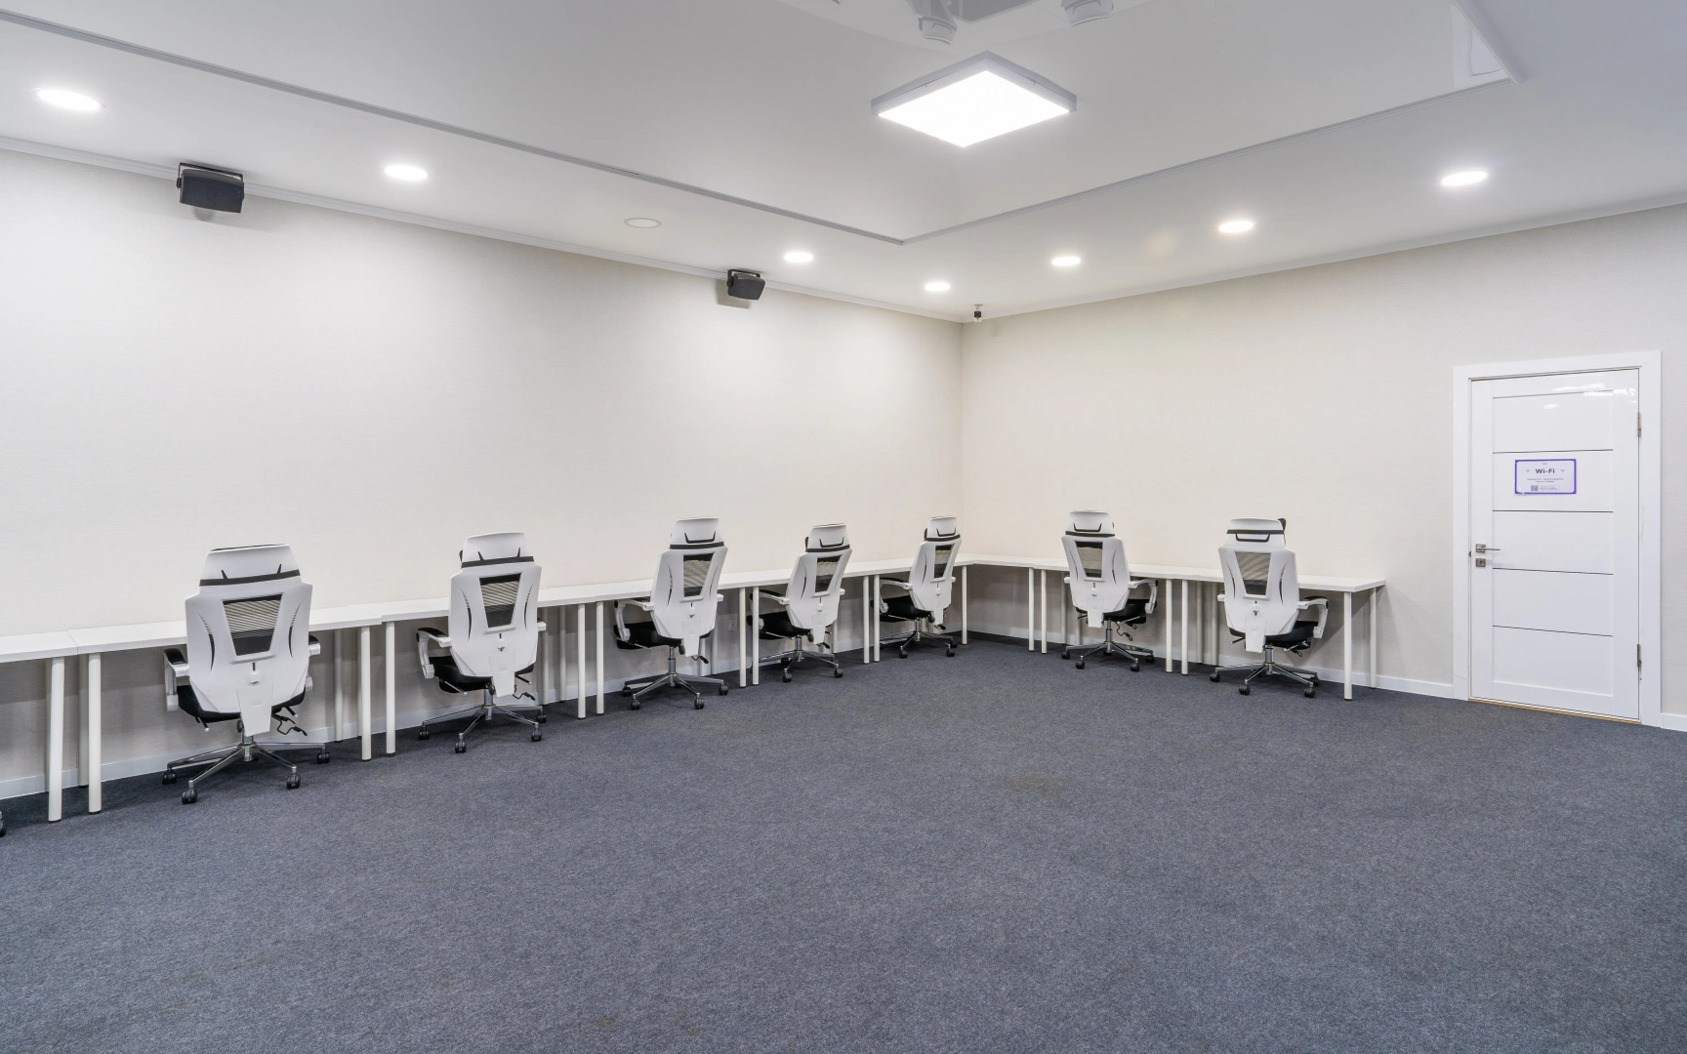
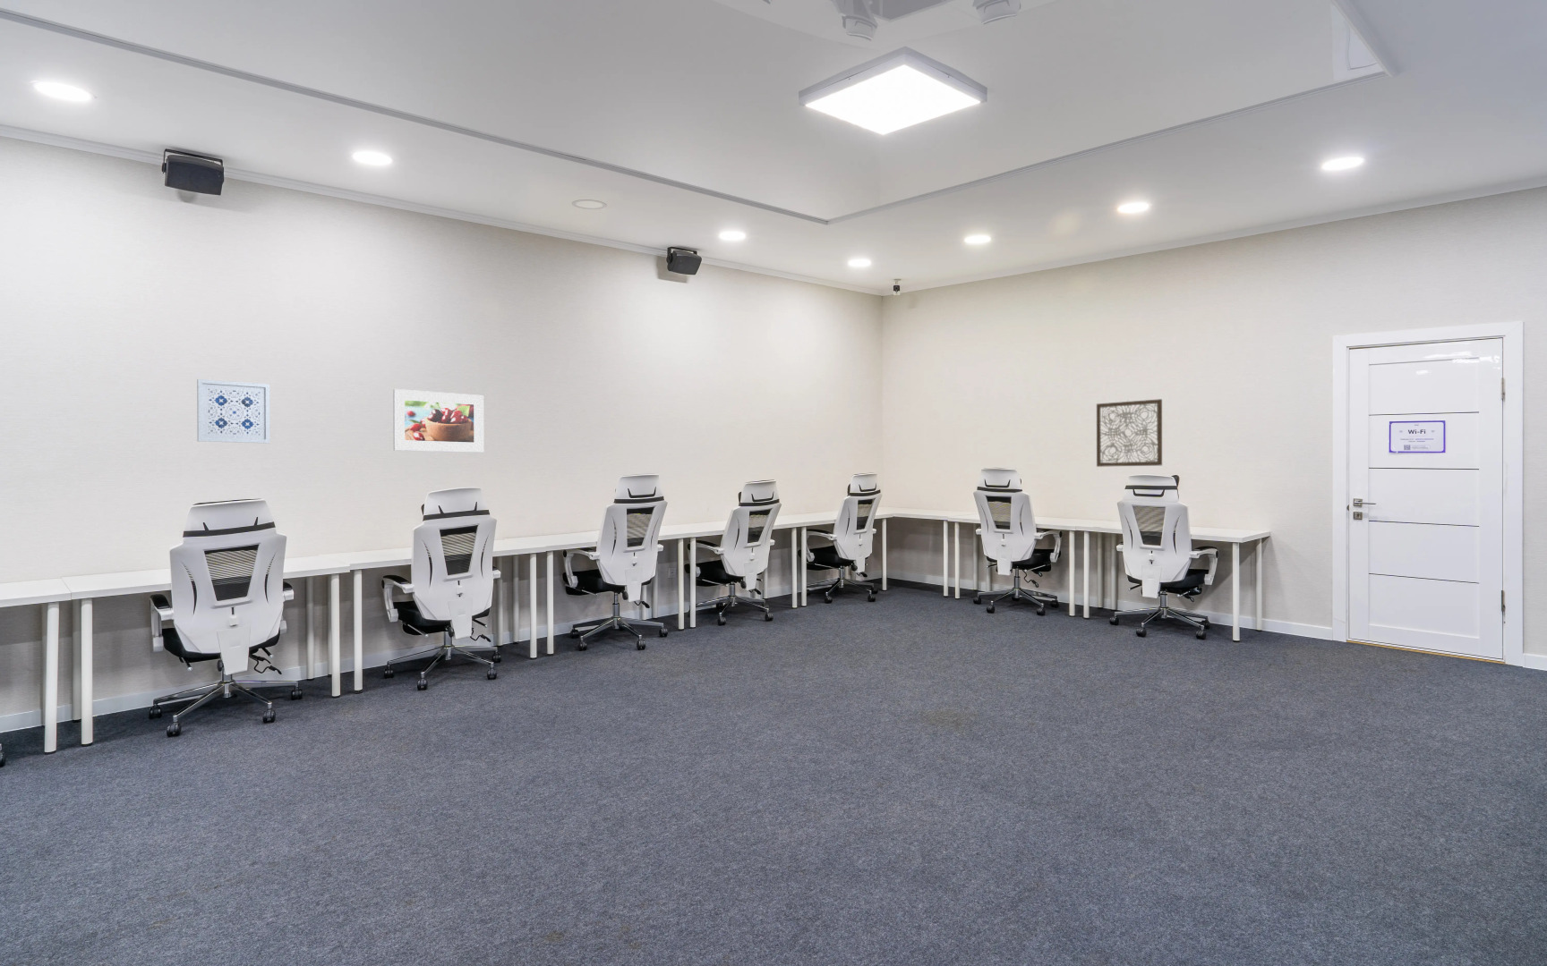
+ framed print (440, 422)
+ wall art (1129, 435)
+ wall art (234, 412)
